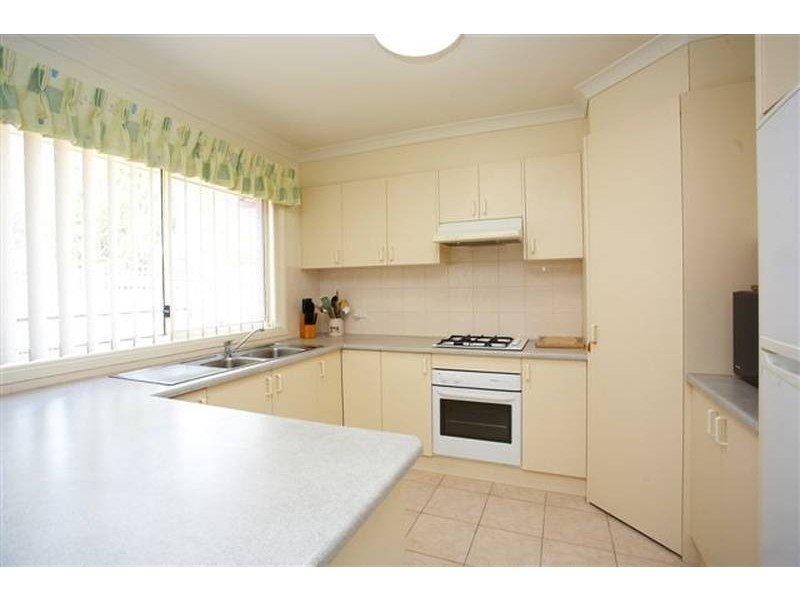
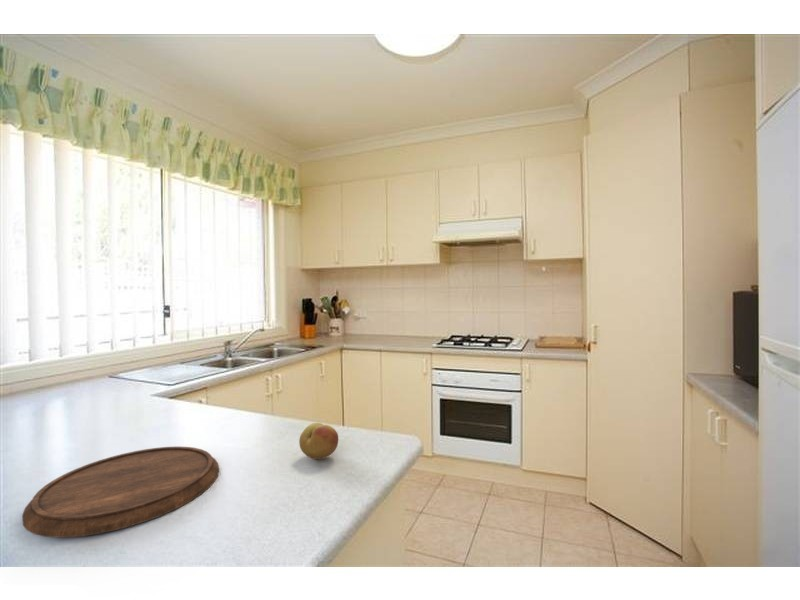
+ cutting board (132, 481)
+ fruit (319, 441)
